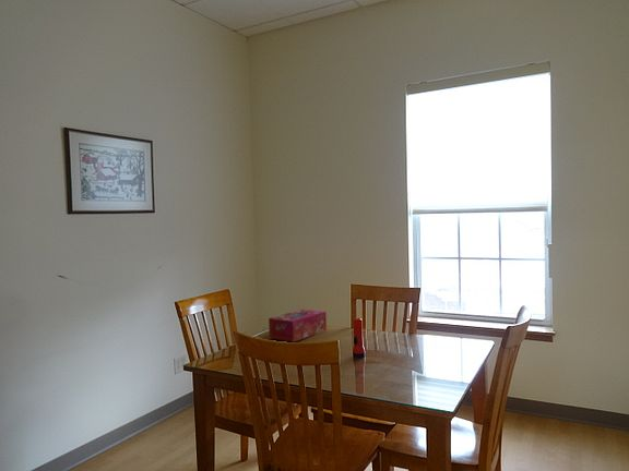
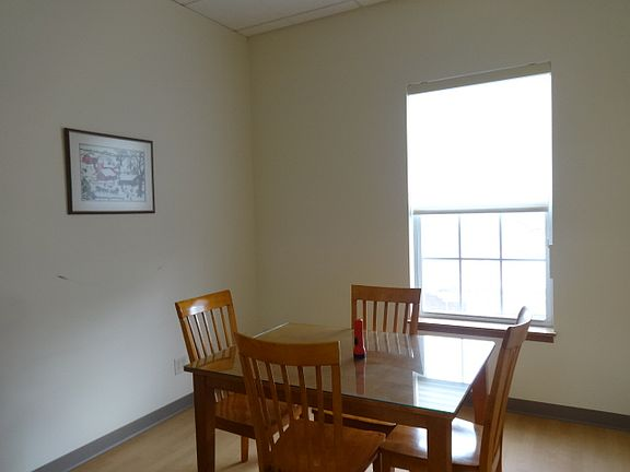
- tissue box (298, 324)
